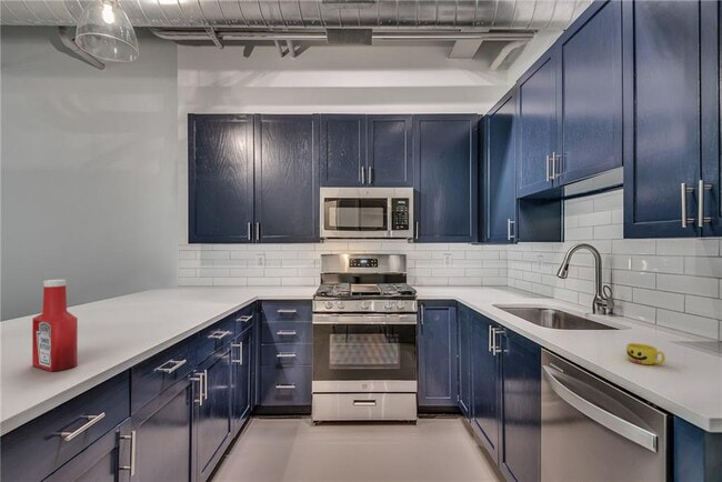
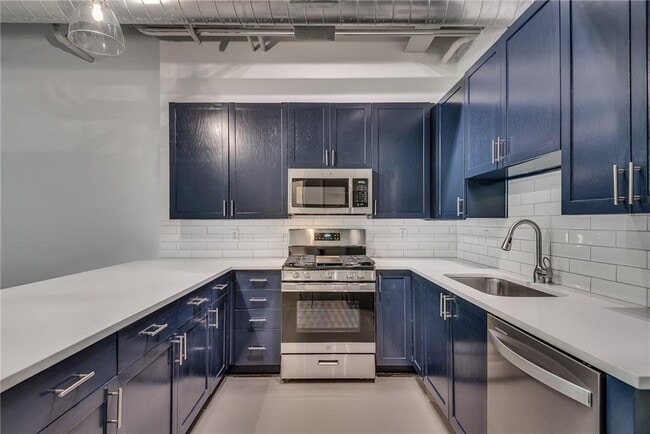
- soap bottle (54, 322)
- cup (645, 354)
